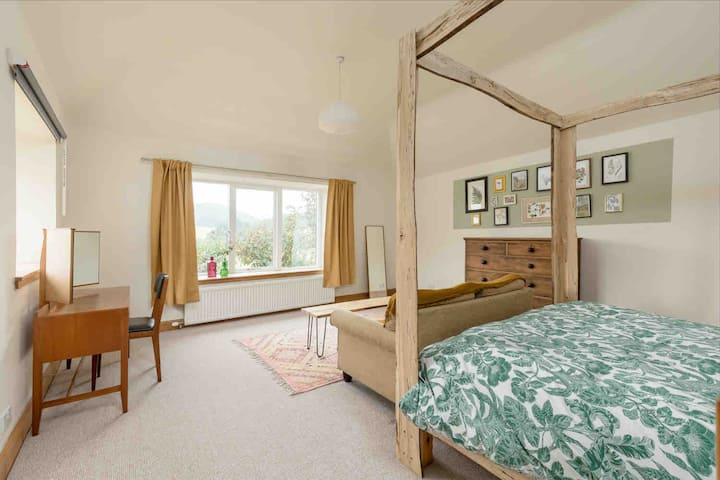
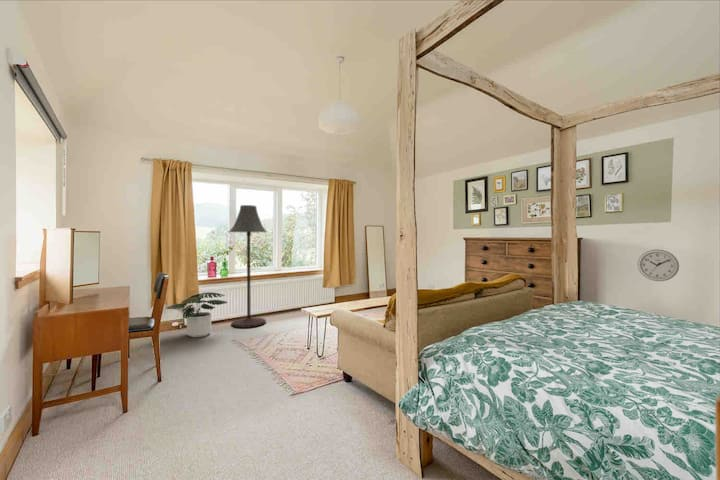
+ wall clock (657, 265)
+ potted plant (197, 313)
+ floor lamp (248, 264)
